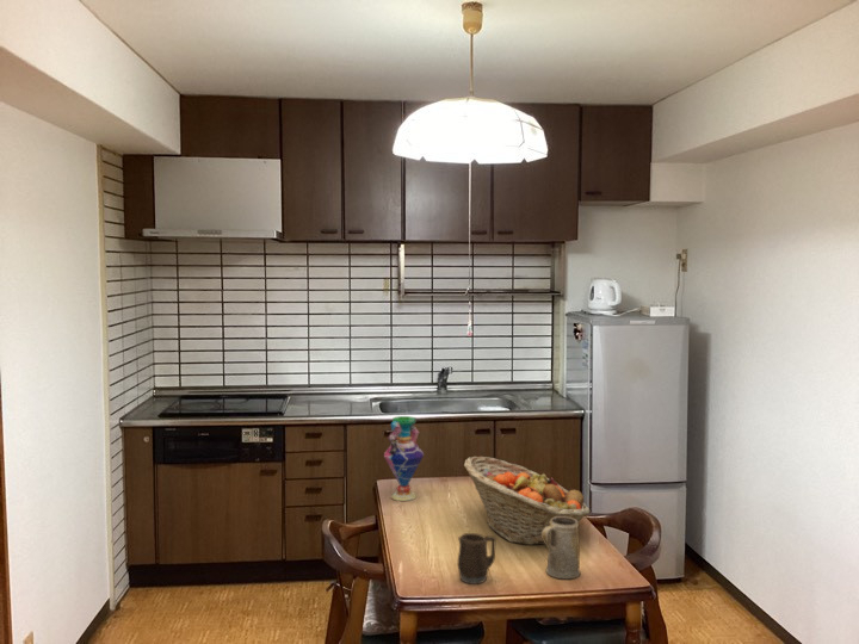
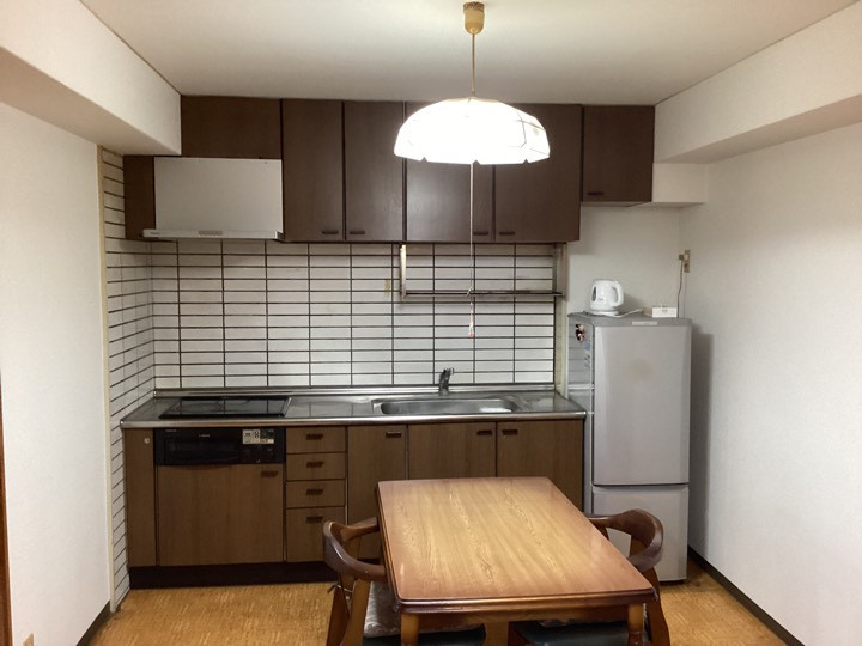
- mug (562, 547)
- mug (476, 556)
- fruit basket (524, 495)
- vase (403, 457)
